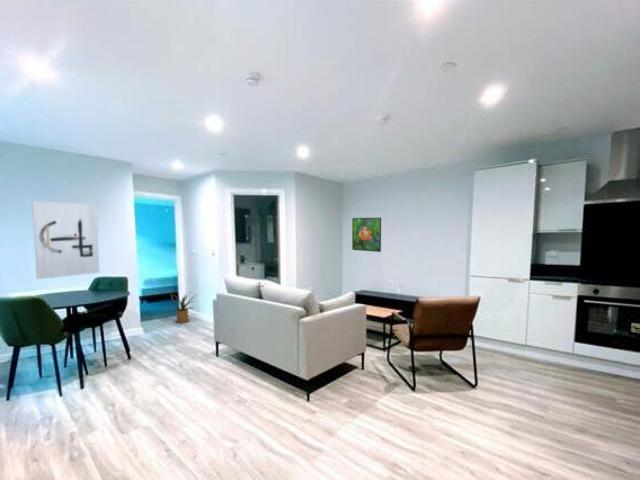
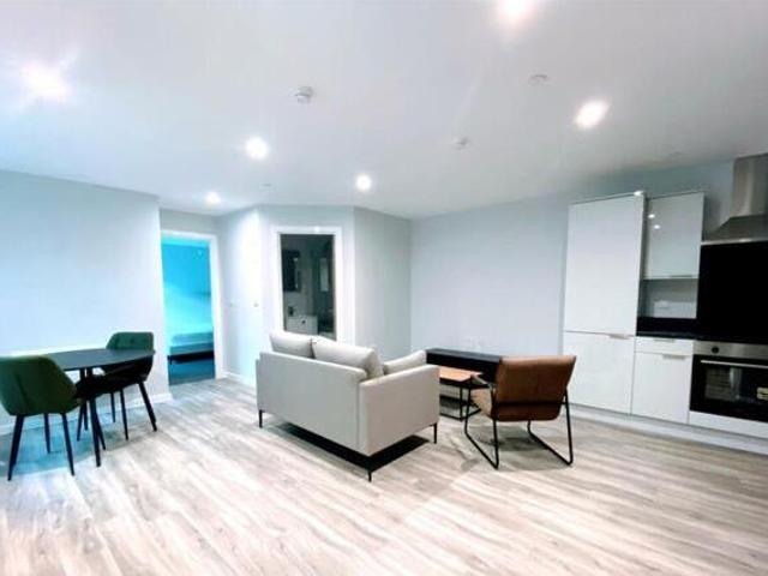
- wall art (68, 239)
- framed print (366, 234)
- house plant (183, 305)
